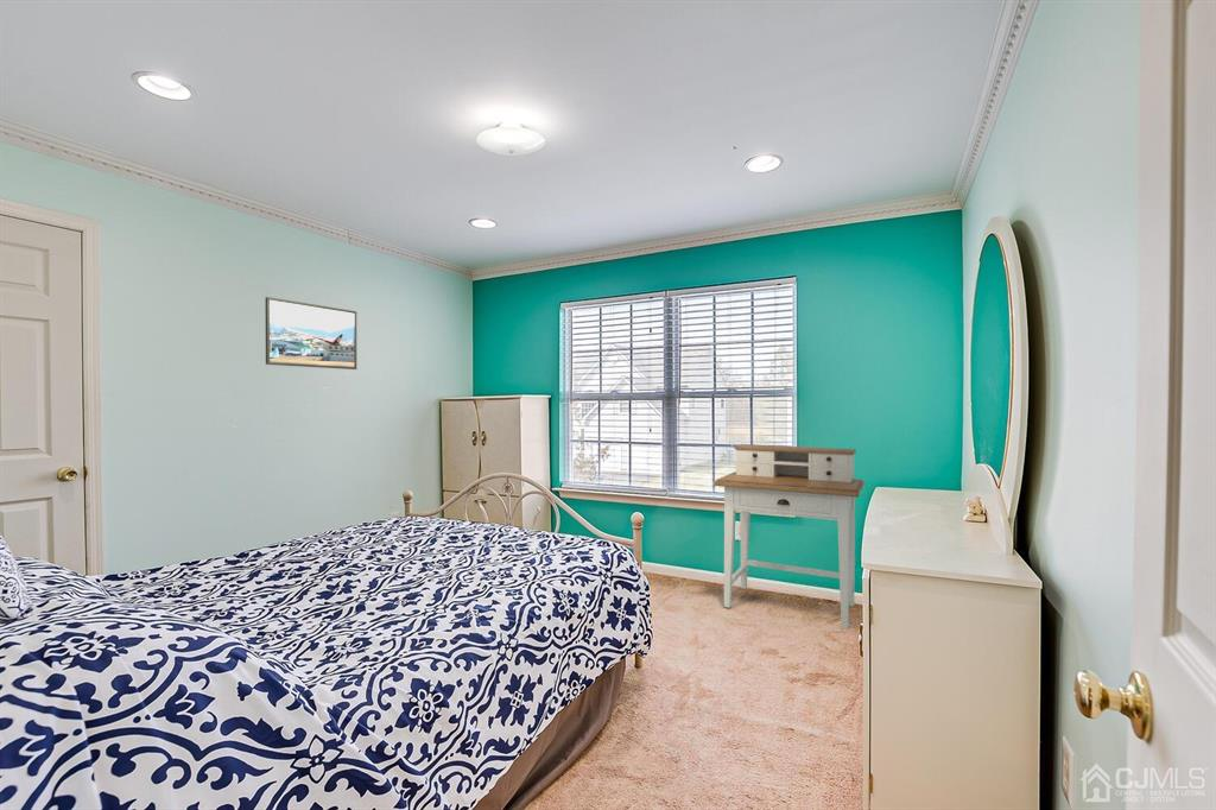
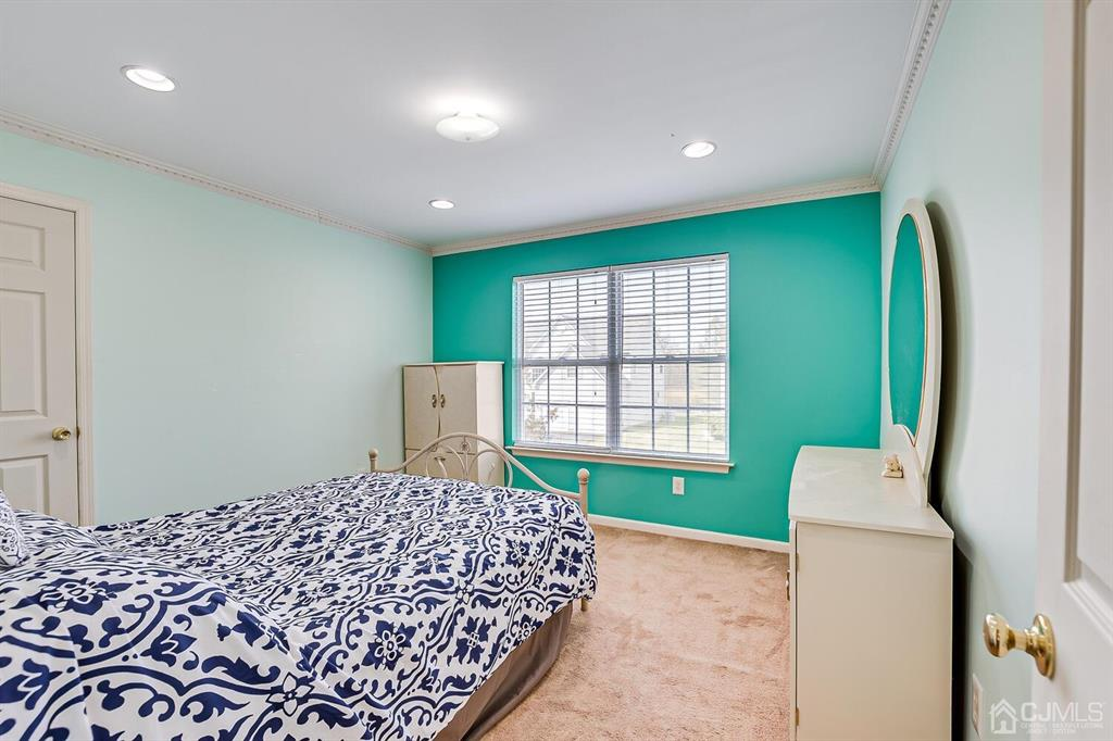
- desk (792, 515)
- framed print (314, 335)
